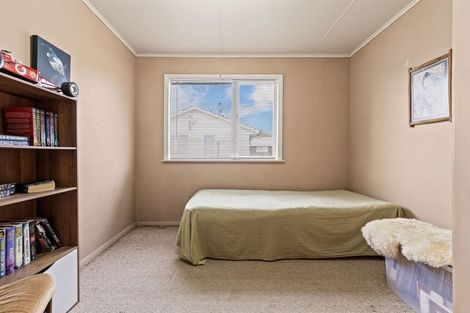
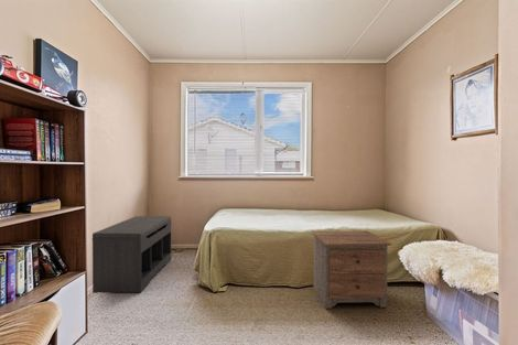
+ nightstand (348, 267)
+ bench (138, 248)
